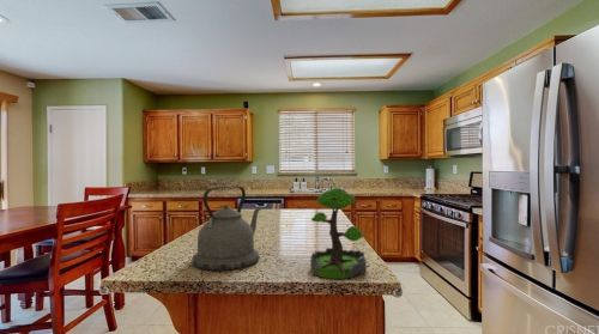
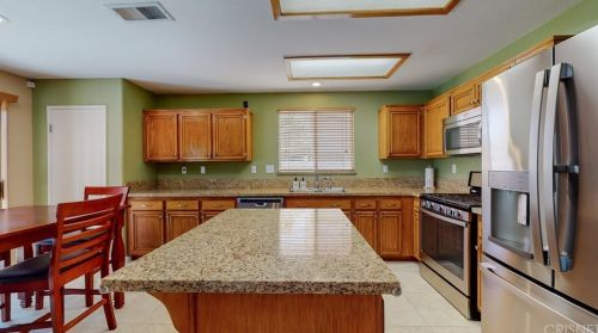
- plant (335, 227)
- kettle (228, 223)
